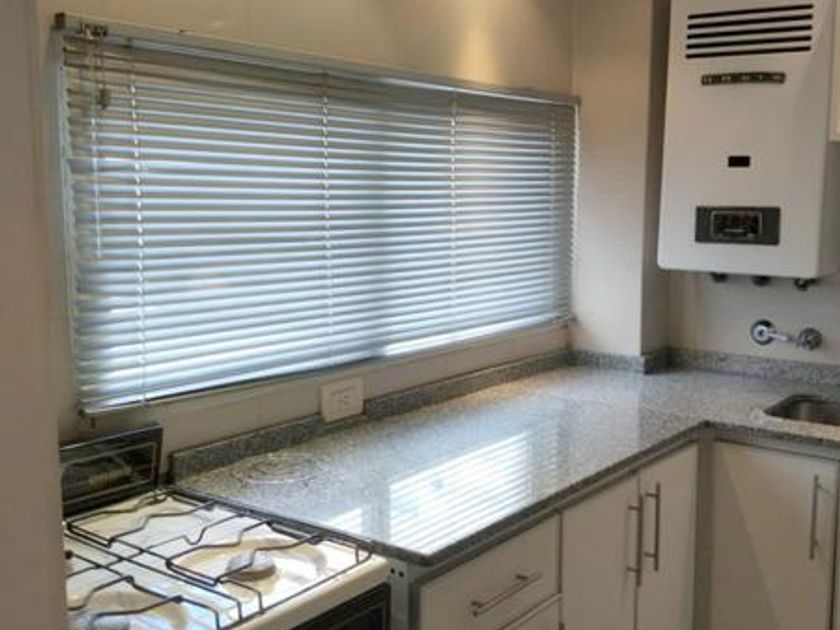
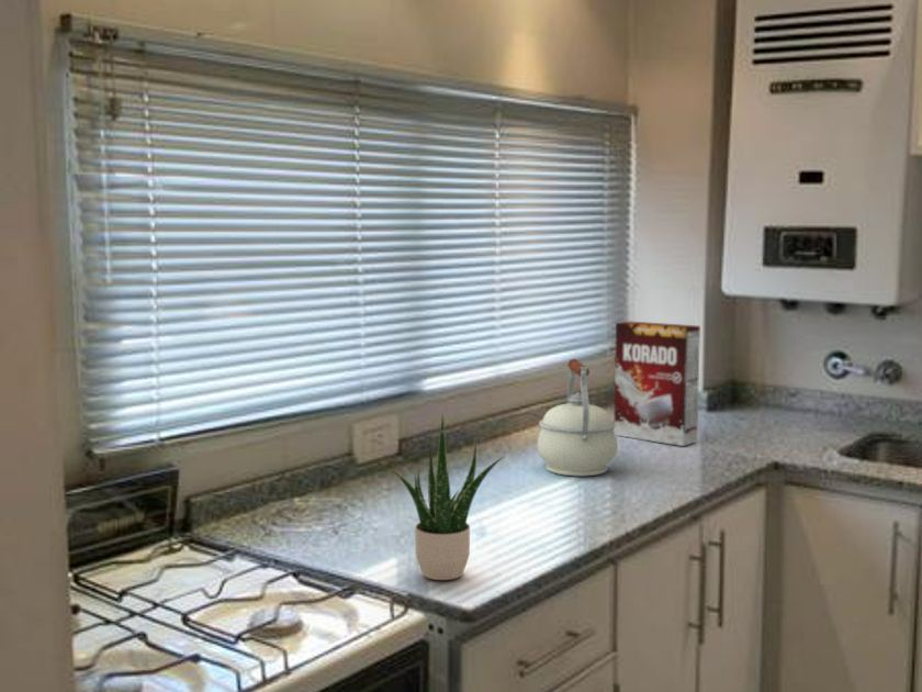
+ kettle (576, 414)
+ cereal box (655, 381)
+ potted plant (445, 499)
